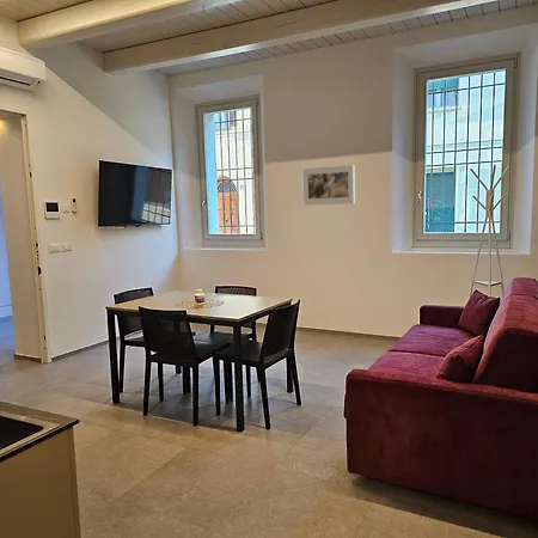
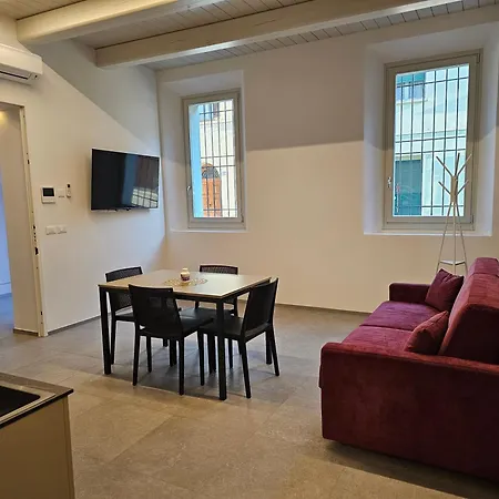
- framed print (328, 185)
